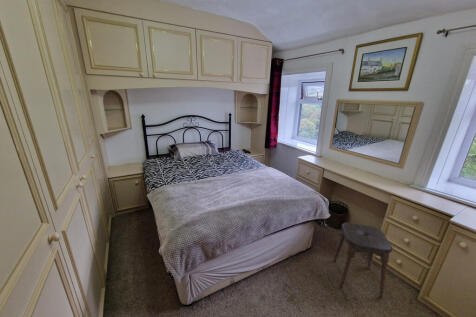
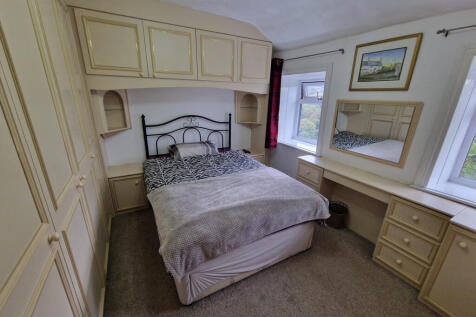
- stool (360, 251)
